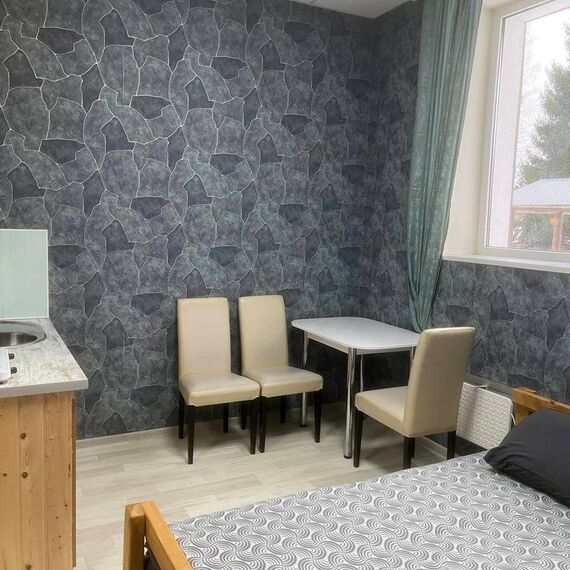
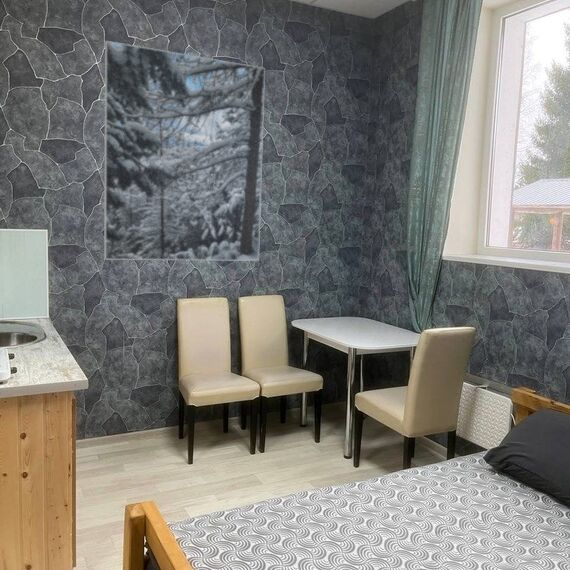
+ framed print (187, 159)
